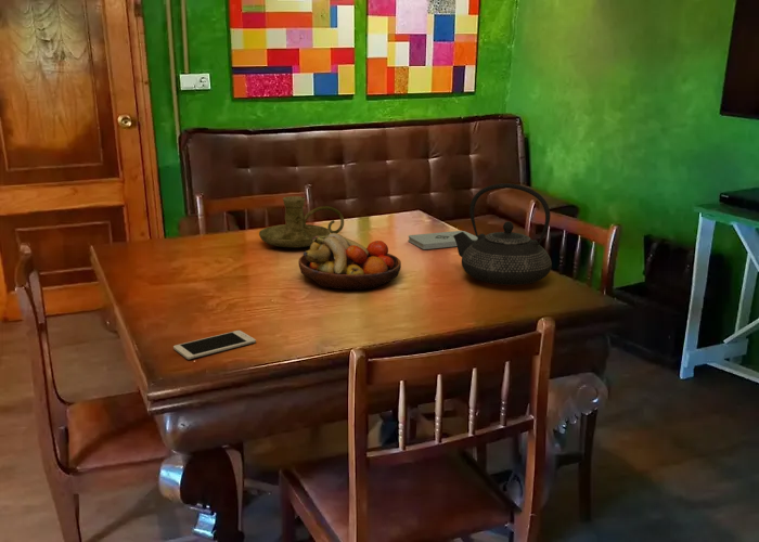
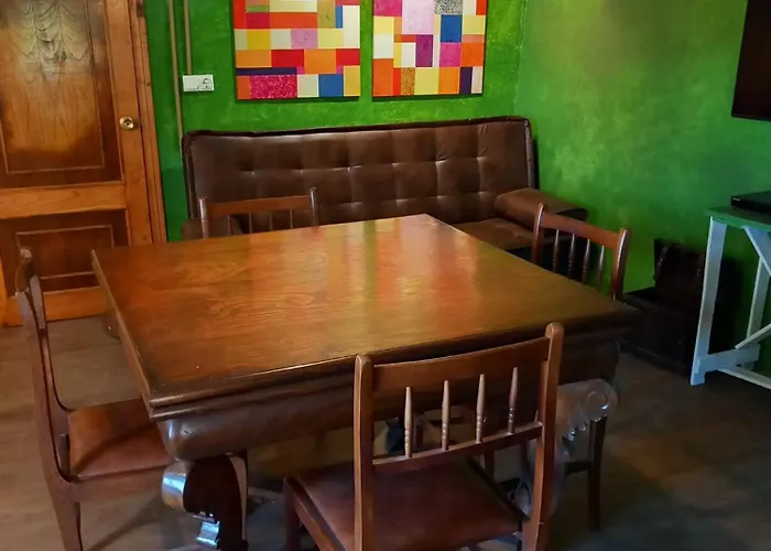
- cell phone (215, 344)
- notepad (443, 240)
- candle holder (303, 220)
- teapot (501, 232)
- fruit bowl (349, 257)
